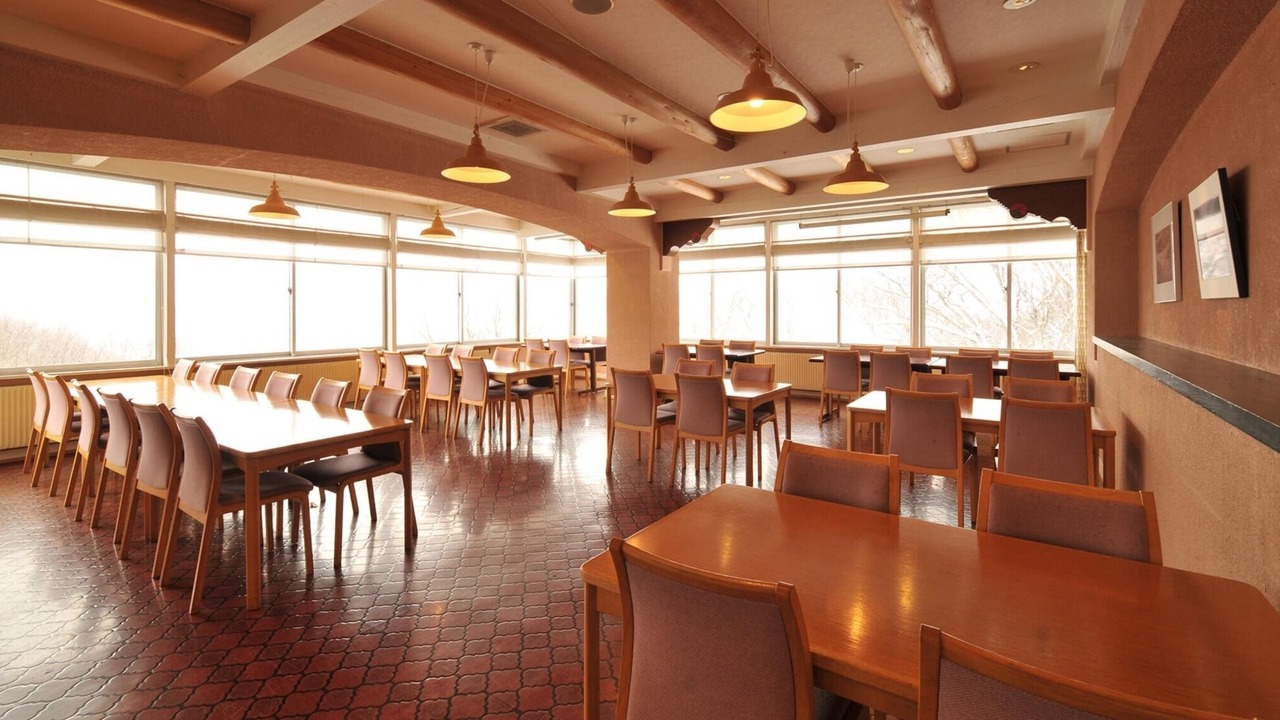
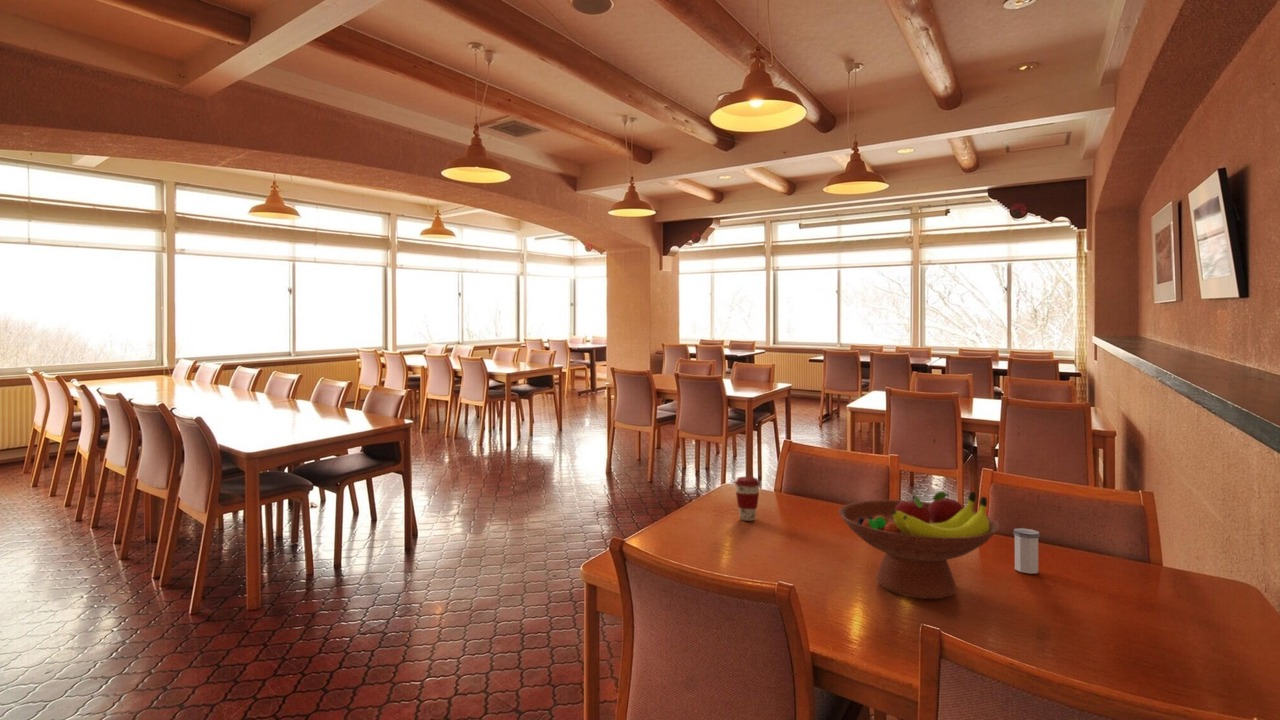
+ coffee cup (747, 498)
+ salt shaker (1026, 550)
+ fruit bowl (915, 538)
